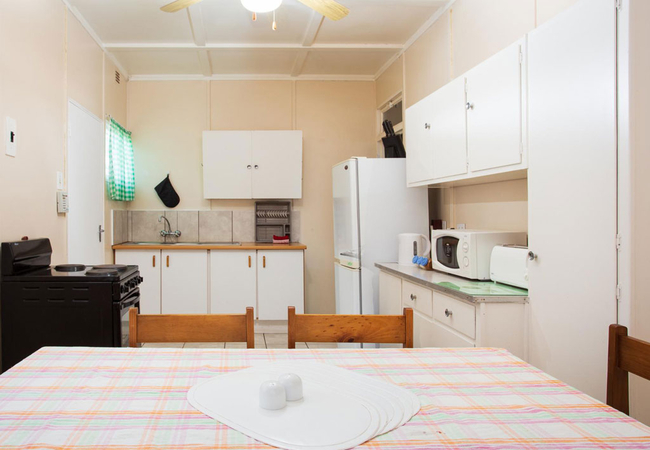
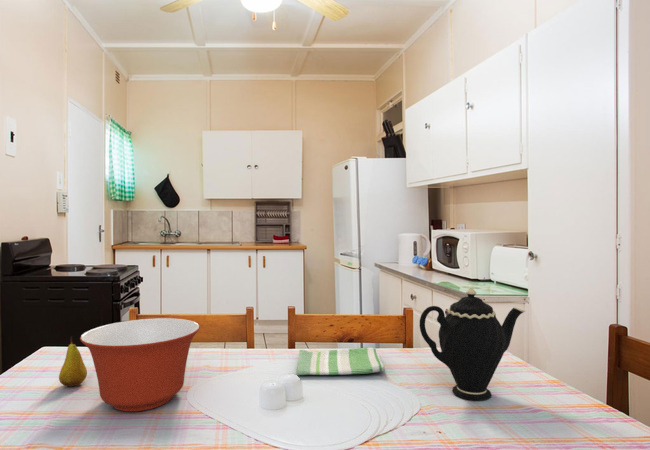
+ teapot (473, 340)
+ fruit (73, 360)
+ dish towel (339, 360)
+ mixing bowl (143, 364)
